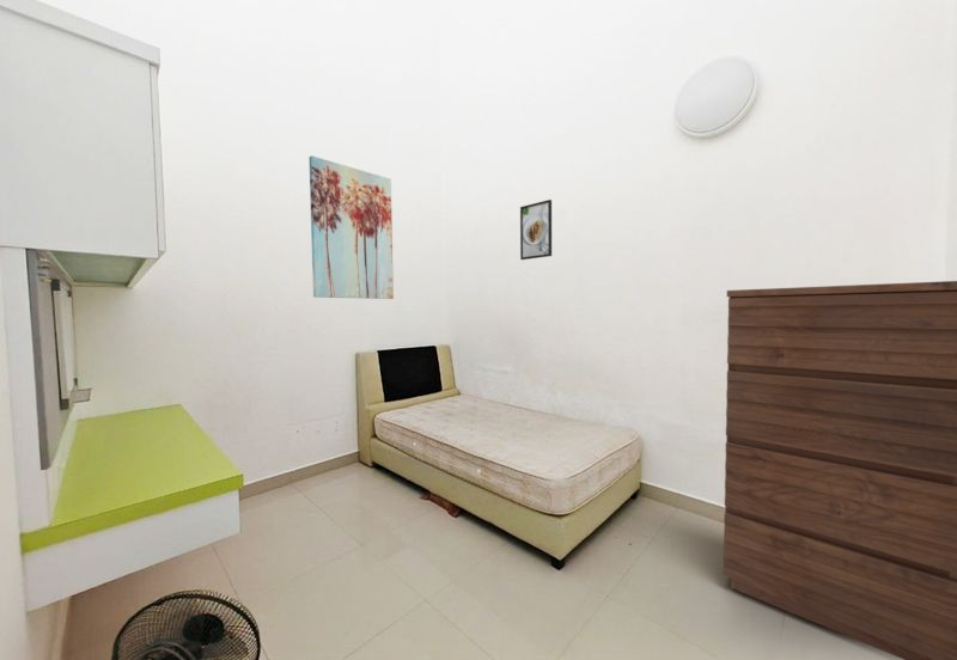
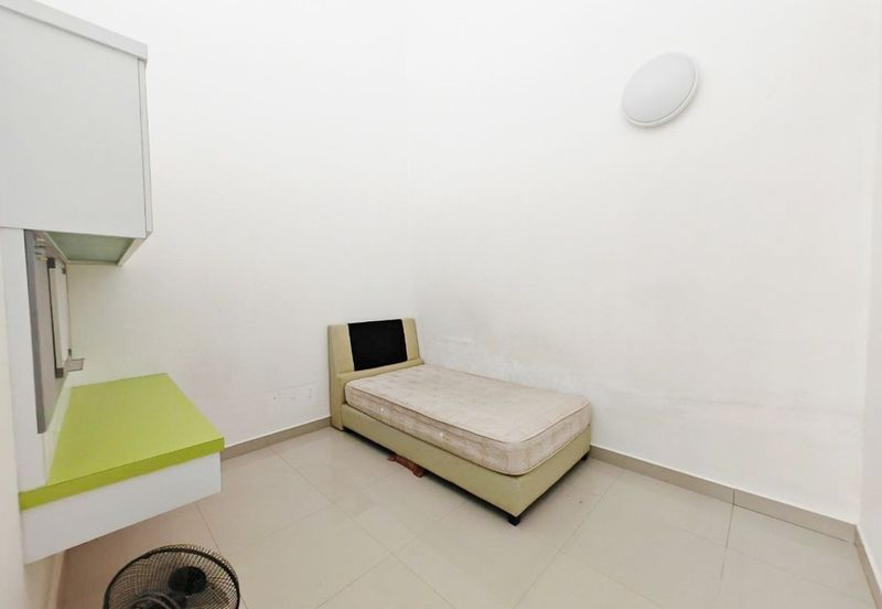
- dresser (829, 441)
- wall art (354, 233)
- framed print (535, 231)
